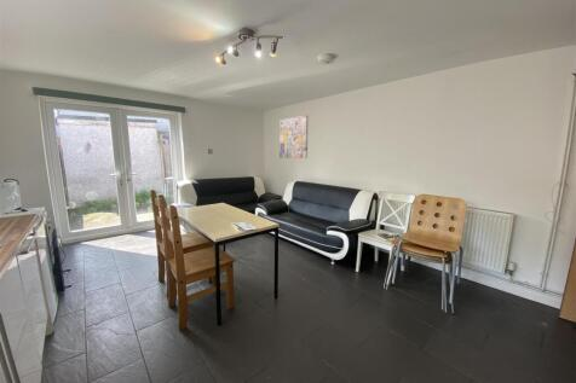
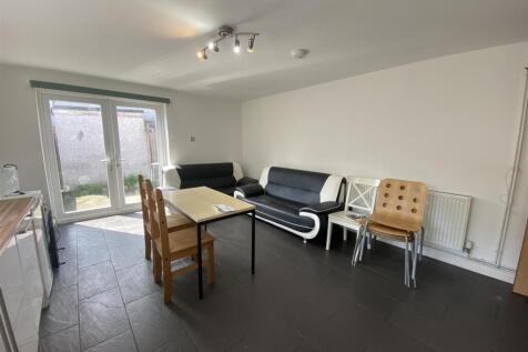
- wall art (292, 138)
